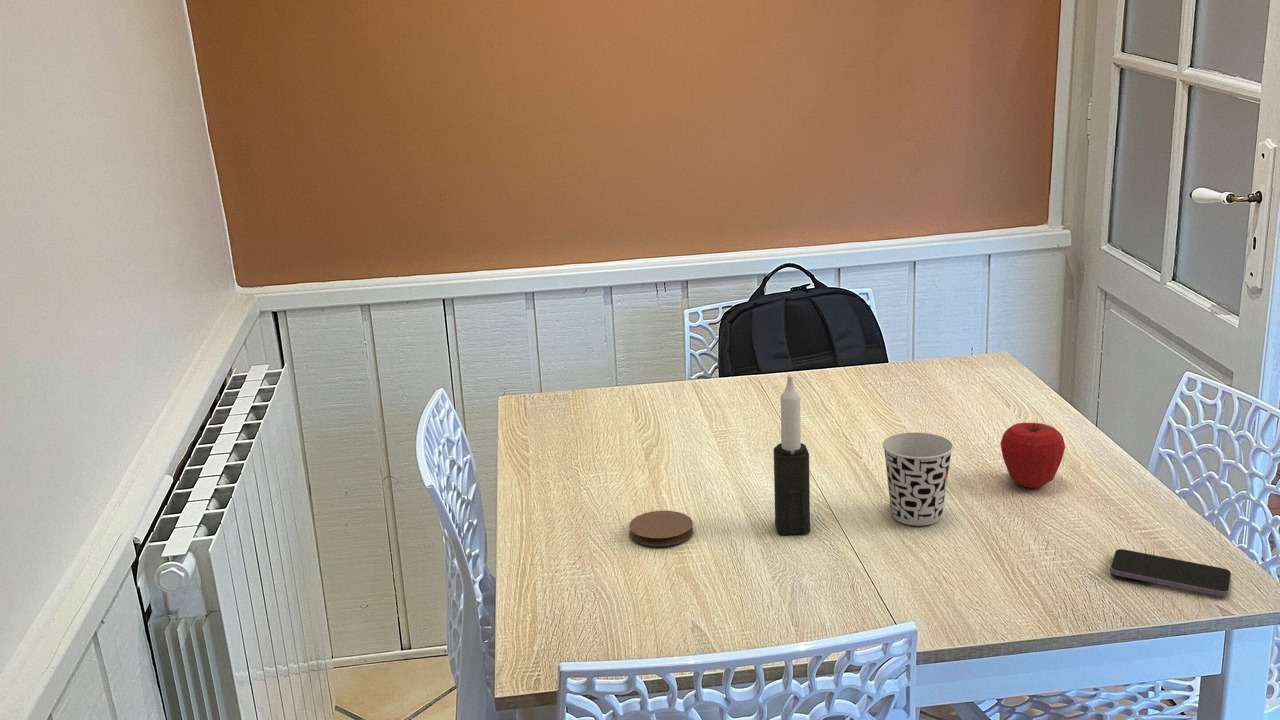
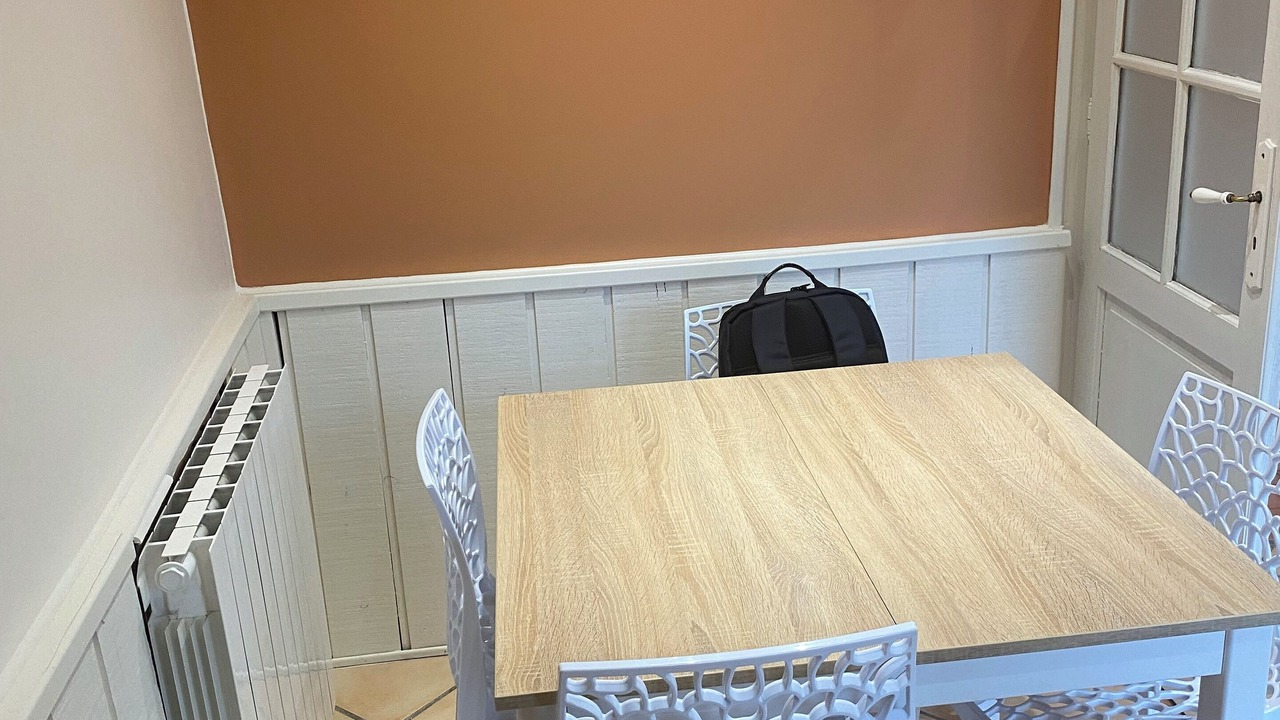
- coaster (661, 527)
- smartphone (1170, 571)
- apple (1032, 452)
- candle (791, 452)
- cup (917, 480)
